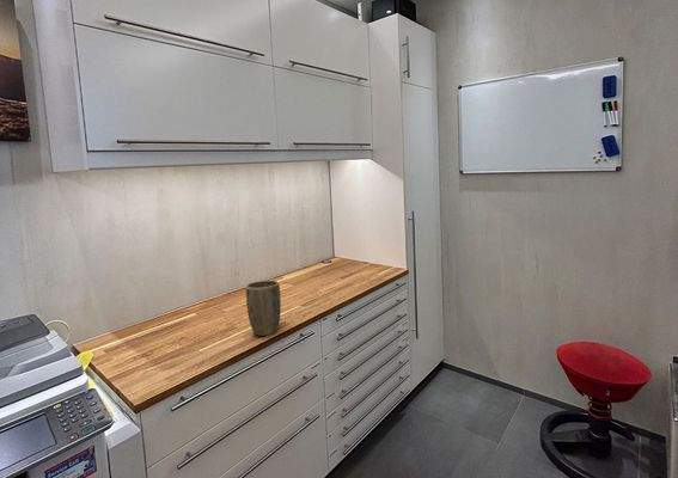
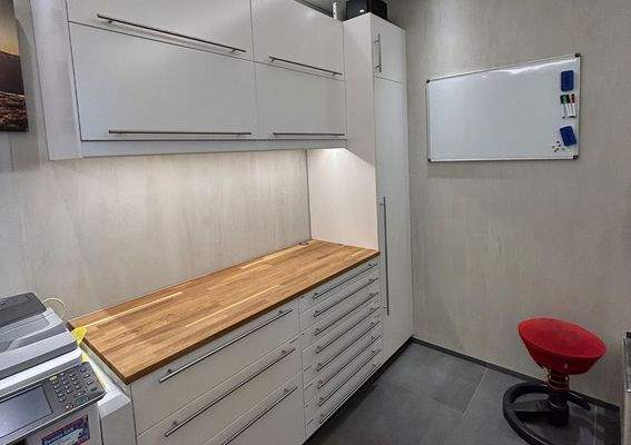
- plant pot (264, 307)
